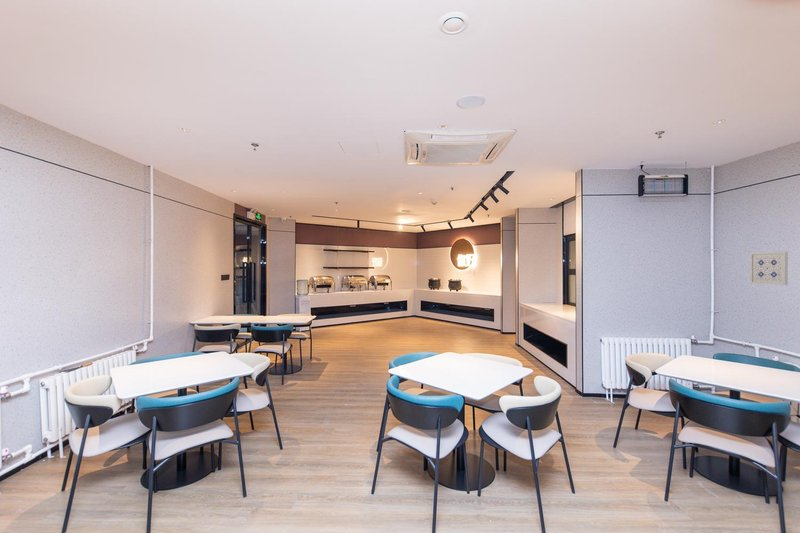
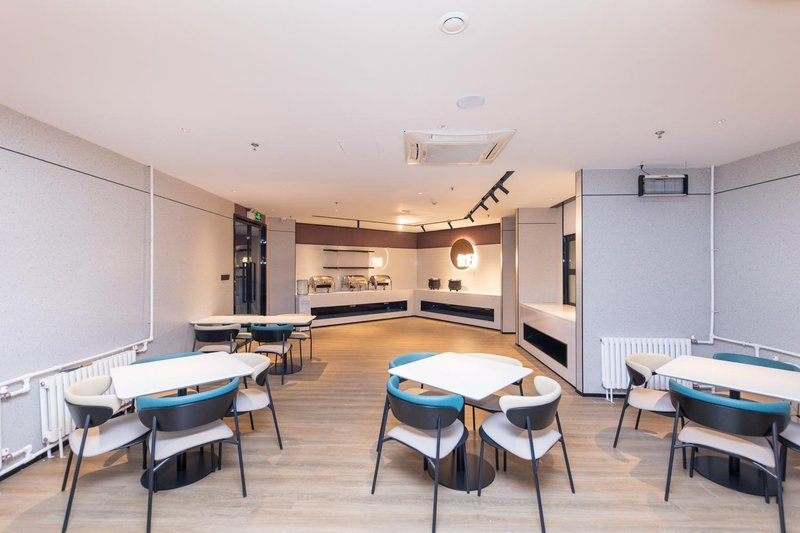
- wall art (767, 268)
